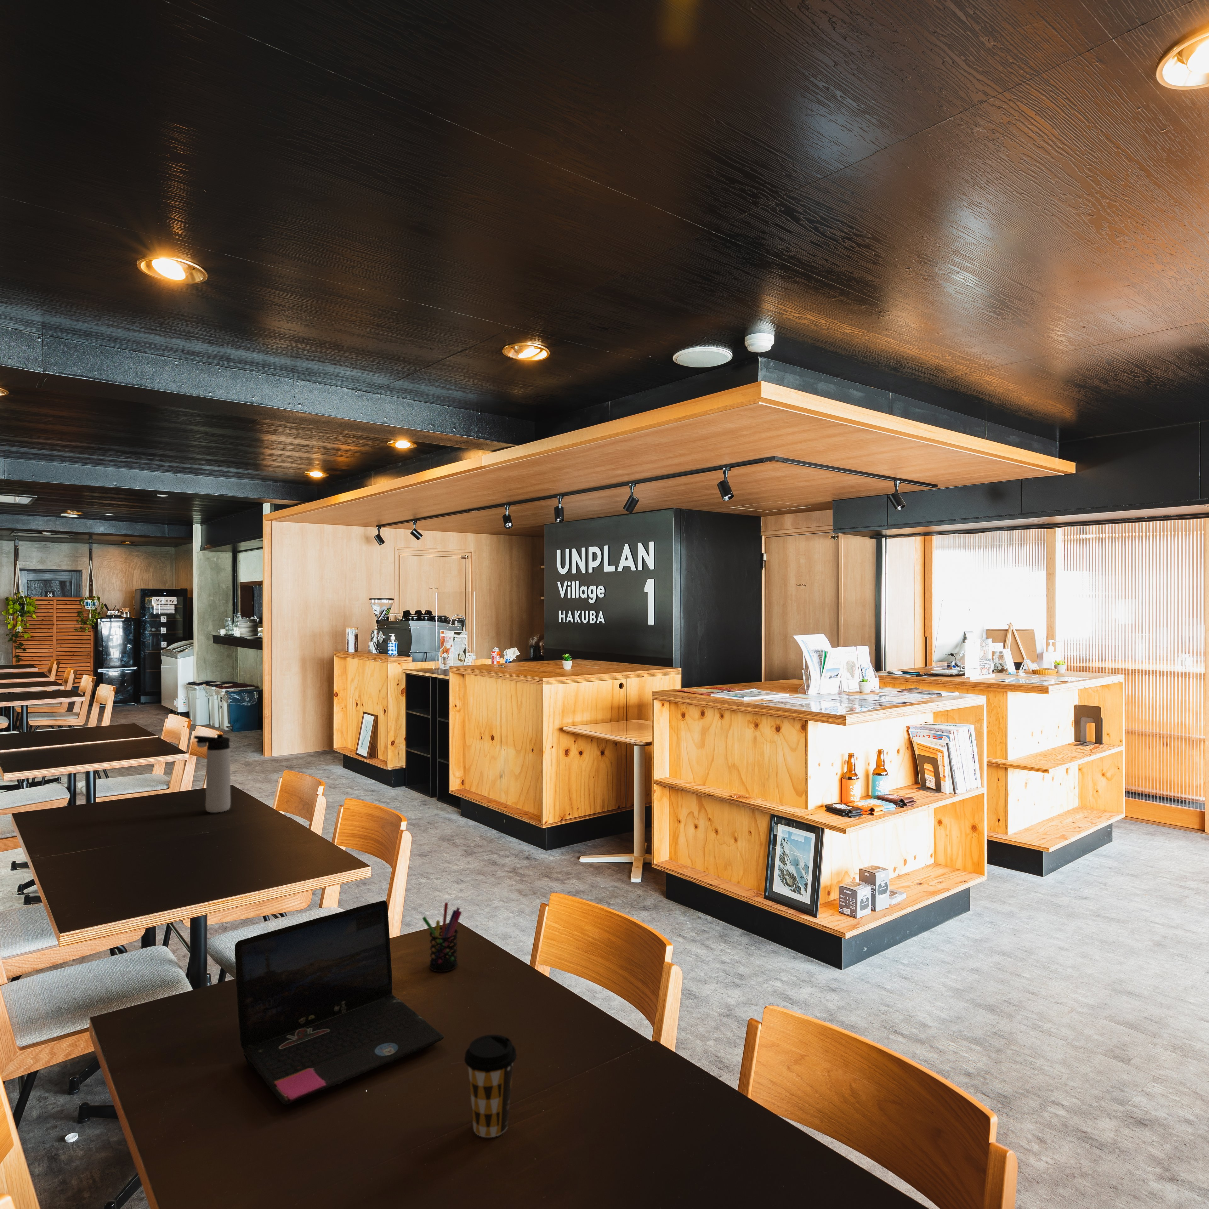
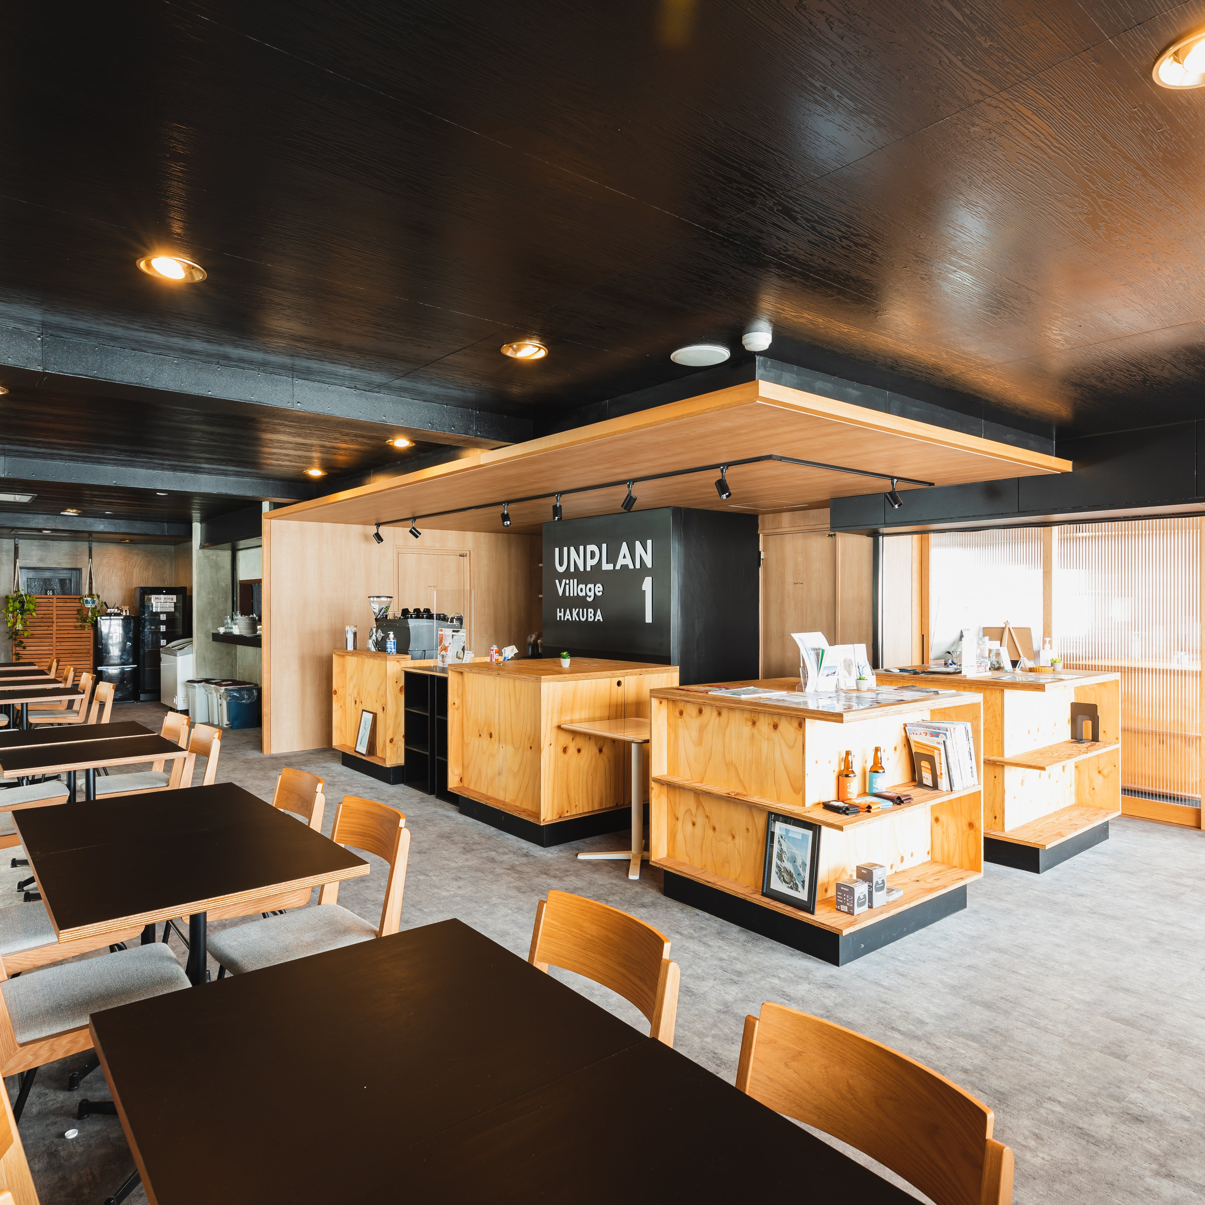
- pen holder (441, 936)
- thermos bottle (213, 773)
- coffee cup (490, 1086)
- laptop (341, 992)
